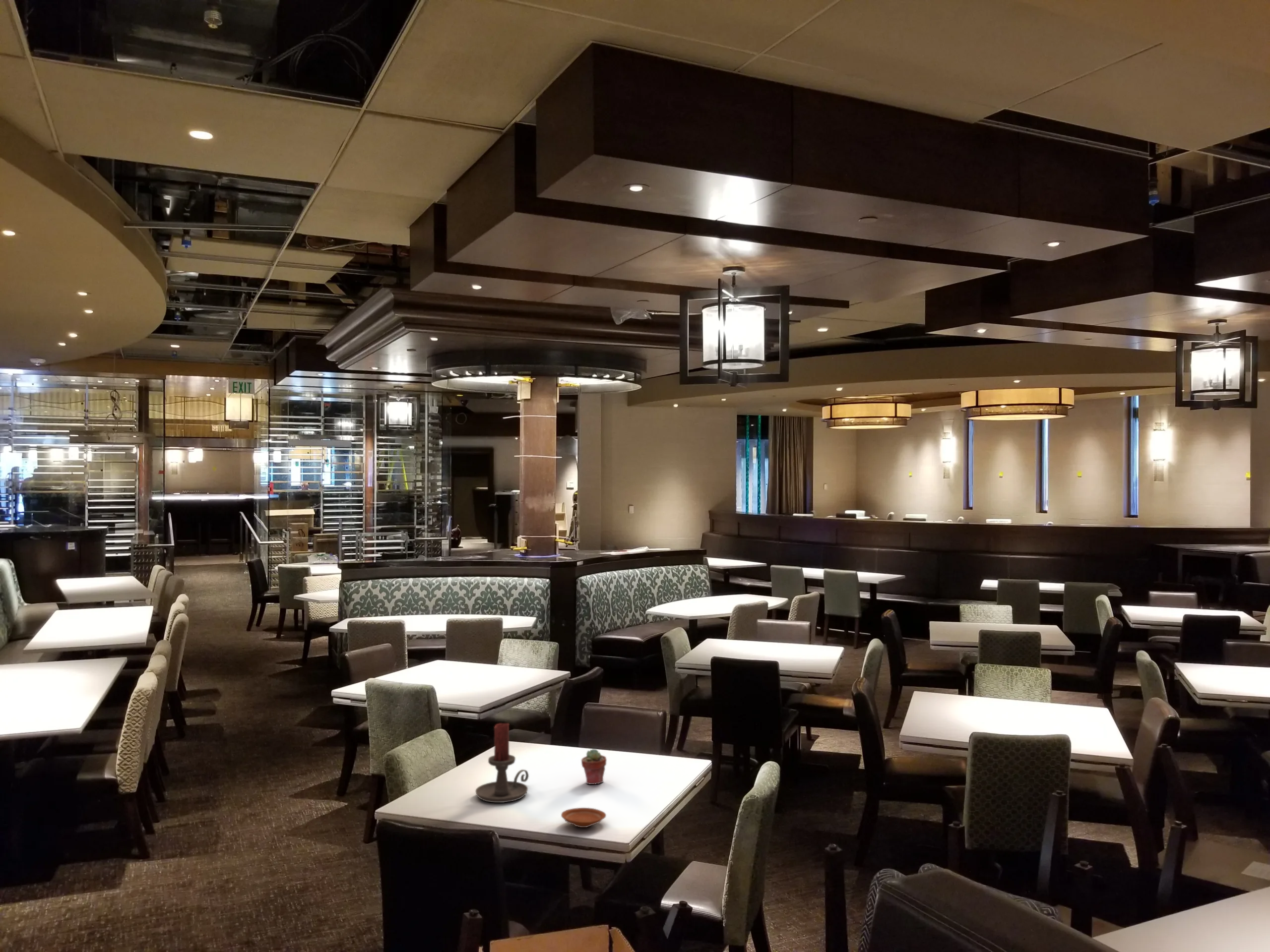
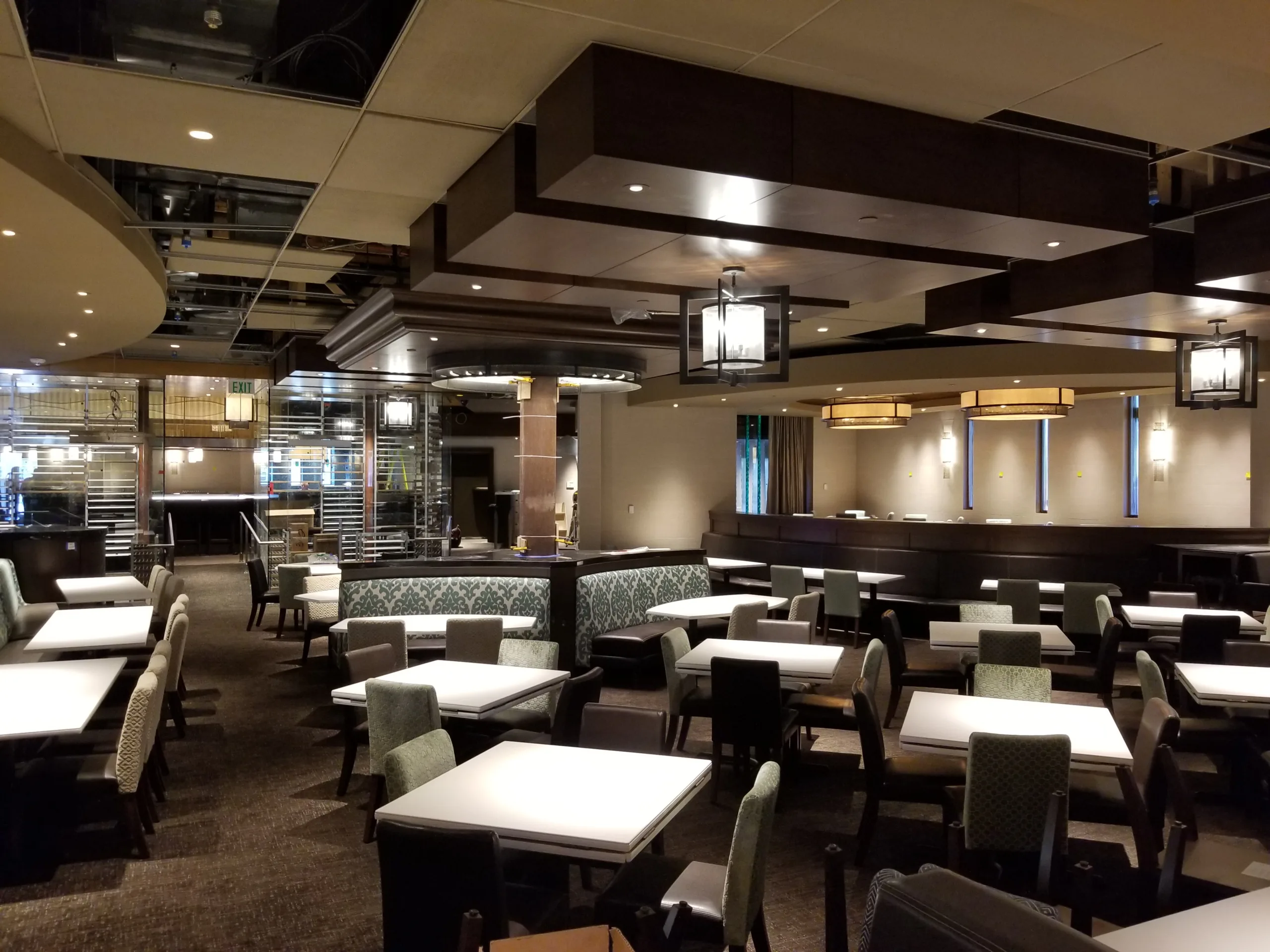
- plate (583, 819)
- candle holder (507, 757)
- potted succulent (594, 765)
